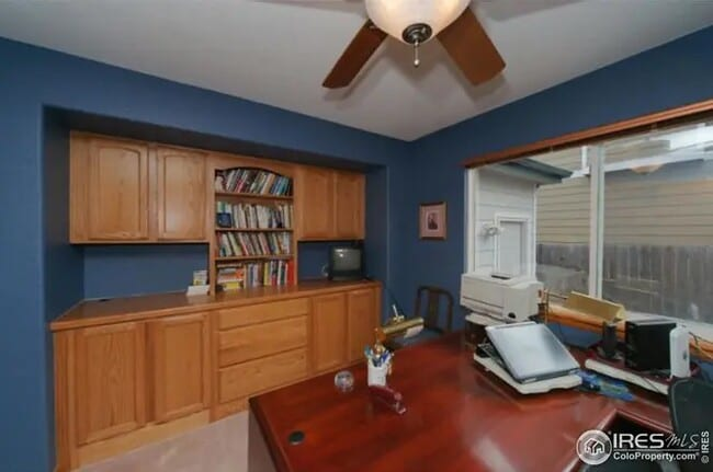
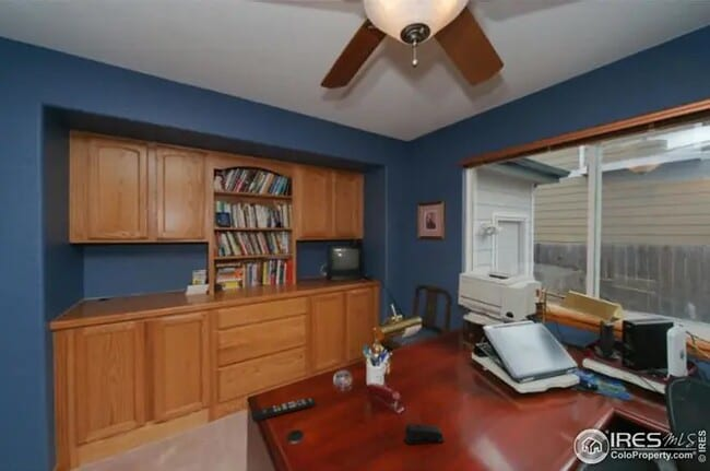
+ remote control (284, 408)
+ stapler (424, 432)
